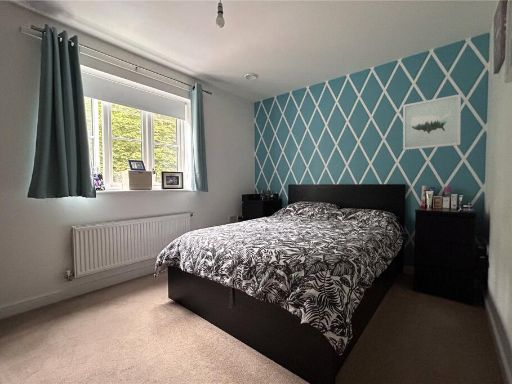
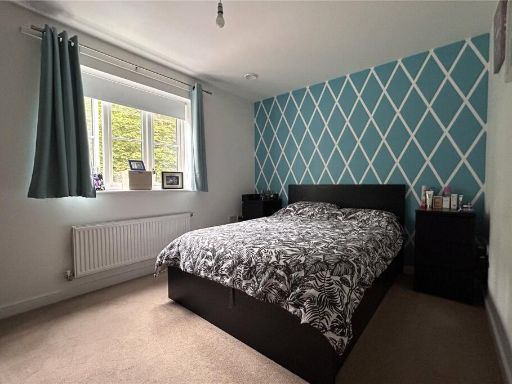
- wall art (430, 123)
